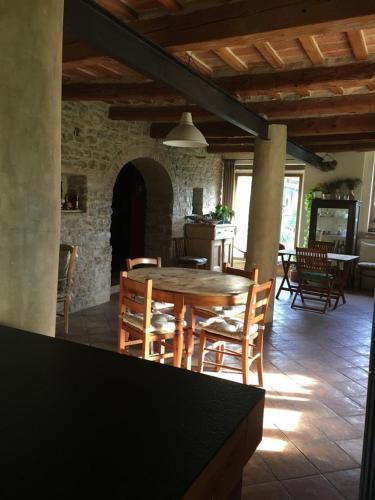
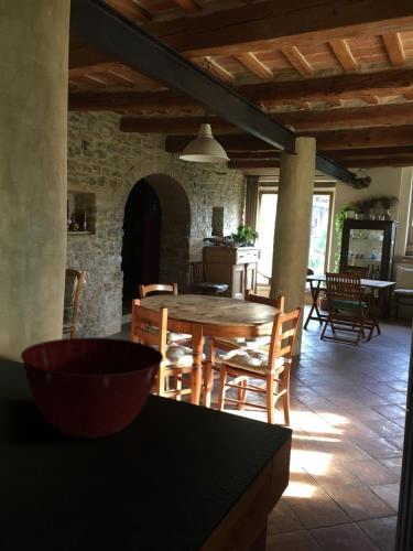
+ mixing bowl (93, 388)
